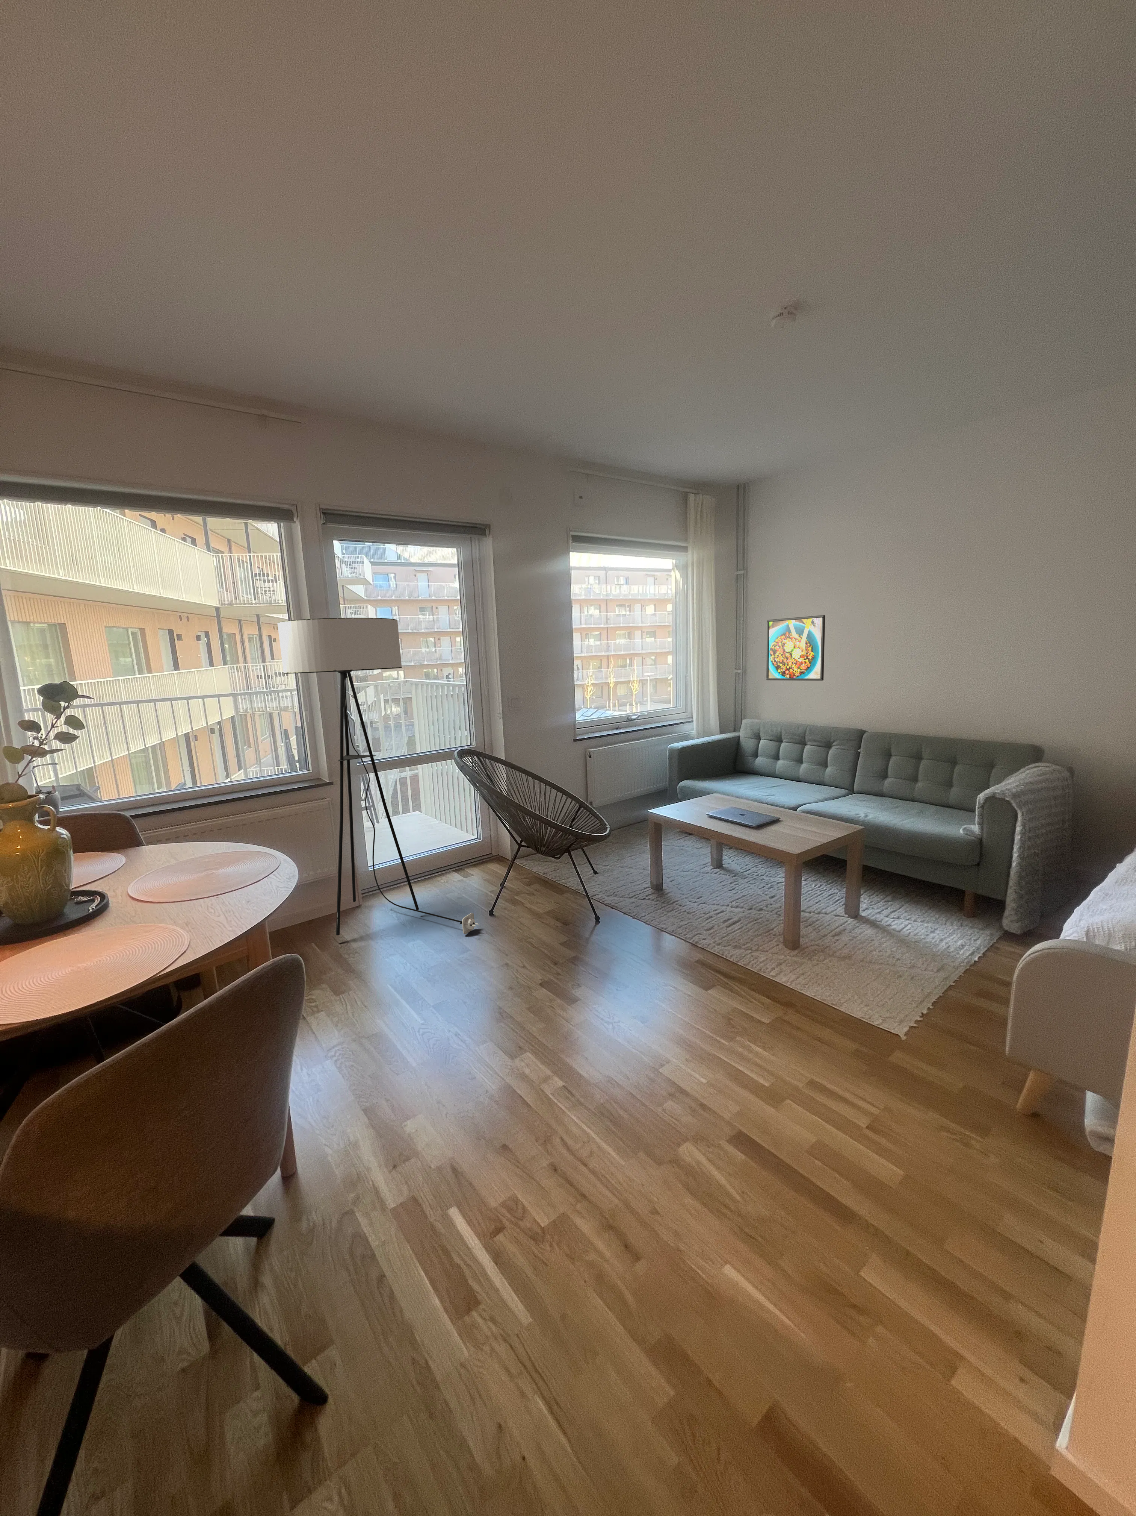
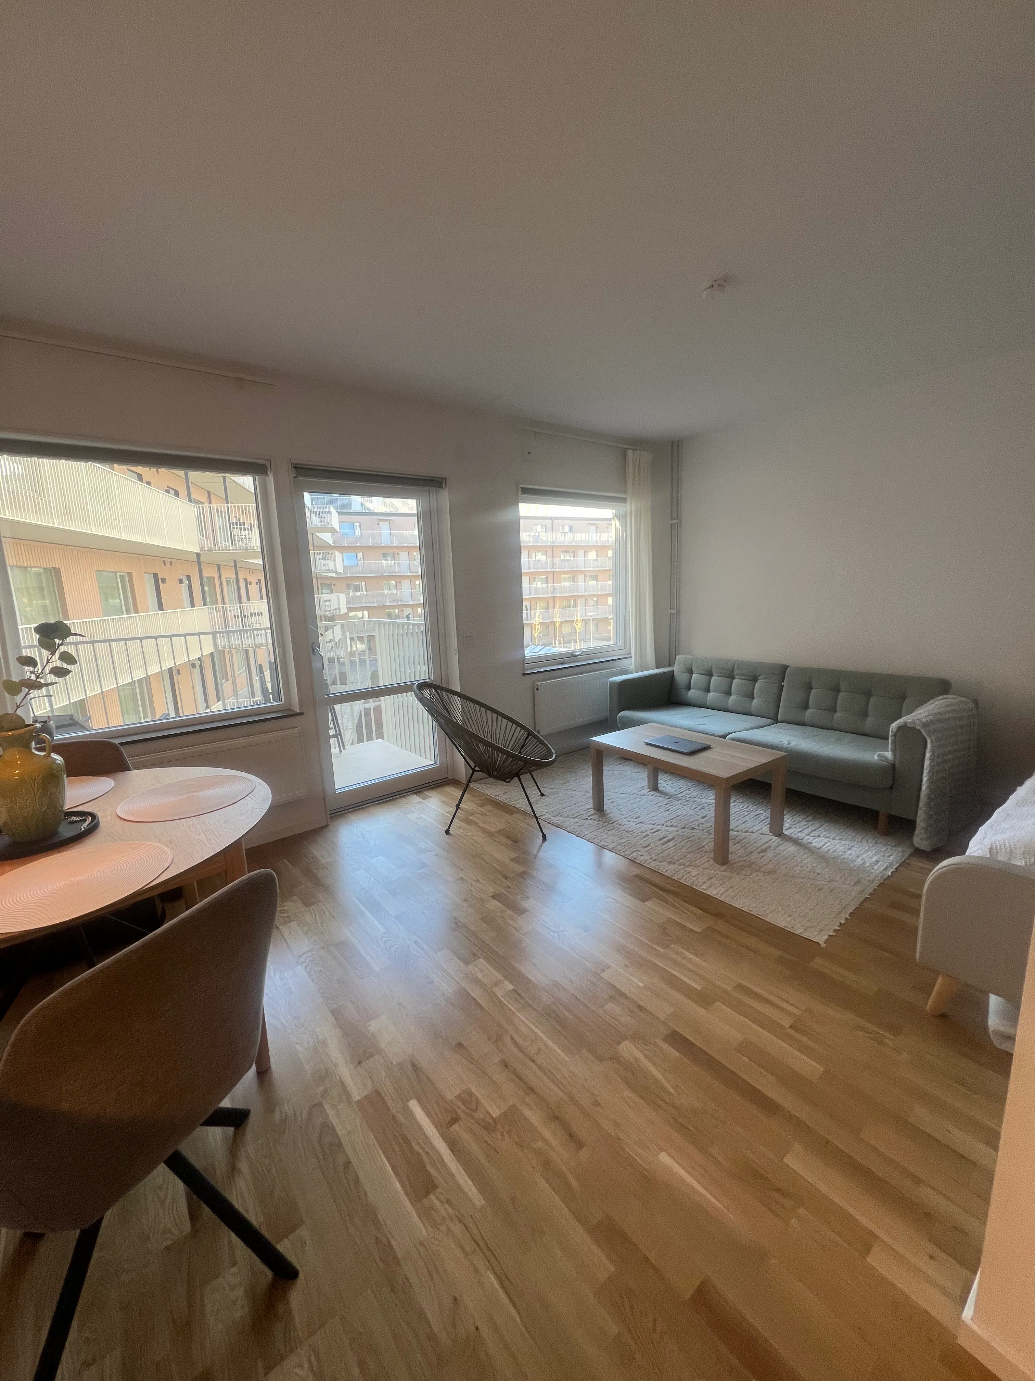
- floor lamp (376, 779)
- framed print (795, 649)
